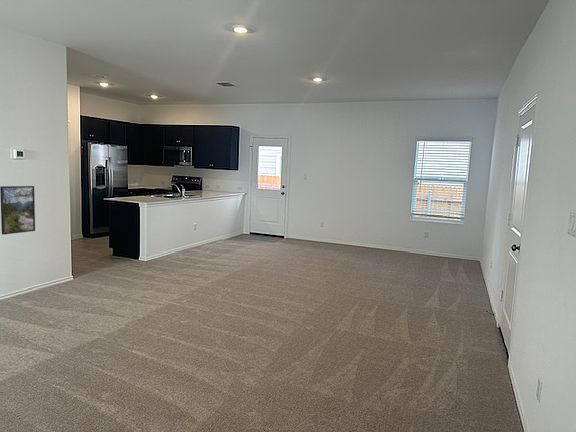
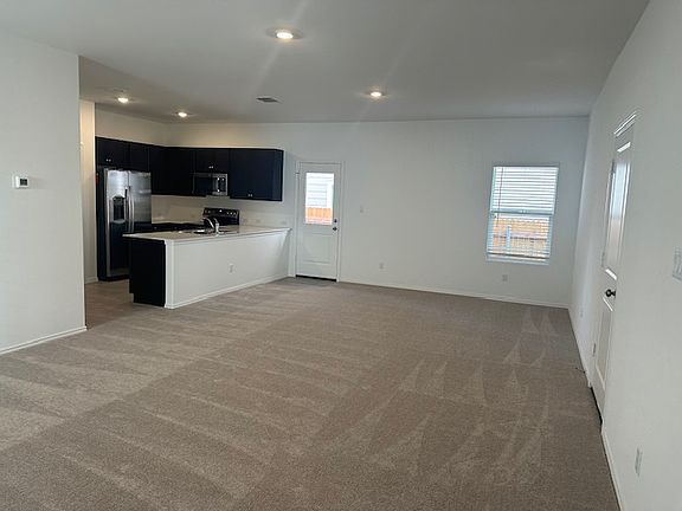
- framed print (18, 209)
